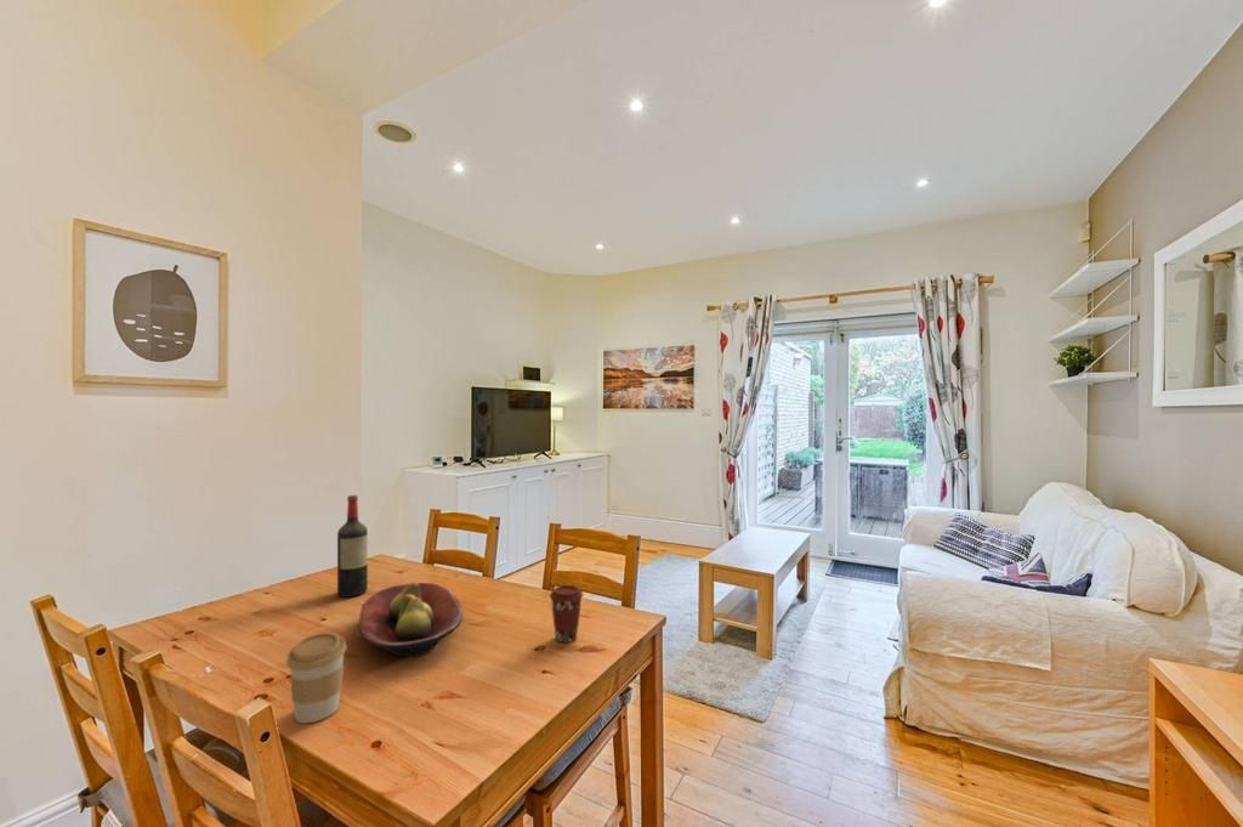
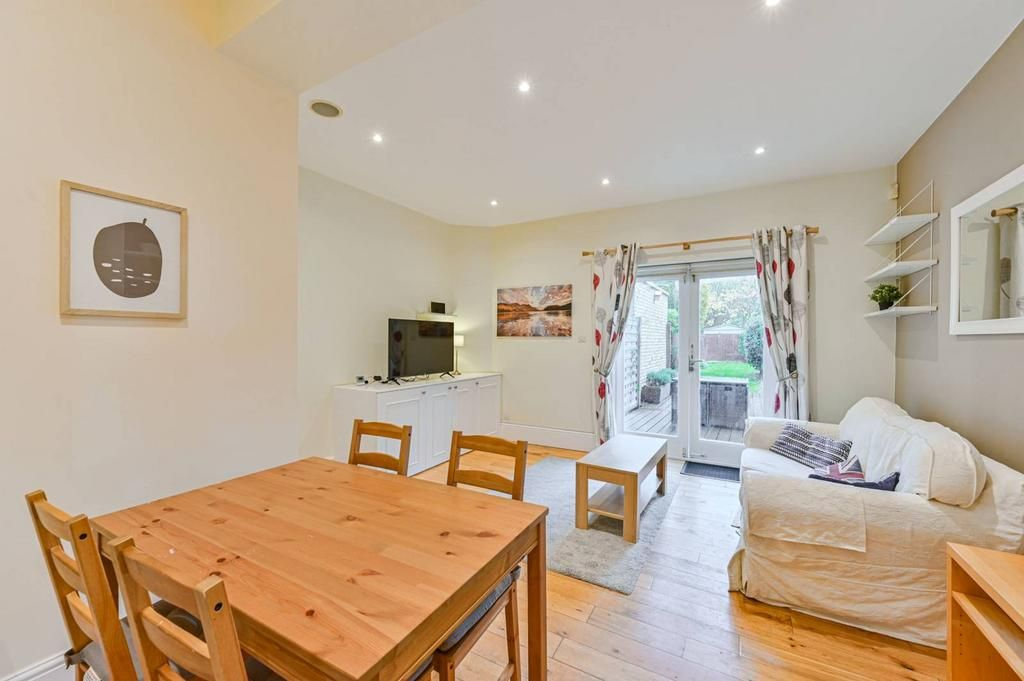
- wine bottle (352, 544)
- fruit bowl (410, 611)
- coffee cup (317, 675)
- coffee cup (566, 613)
